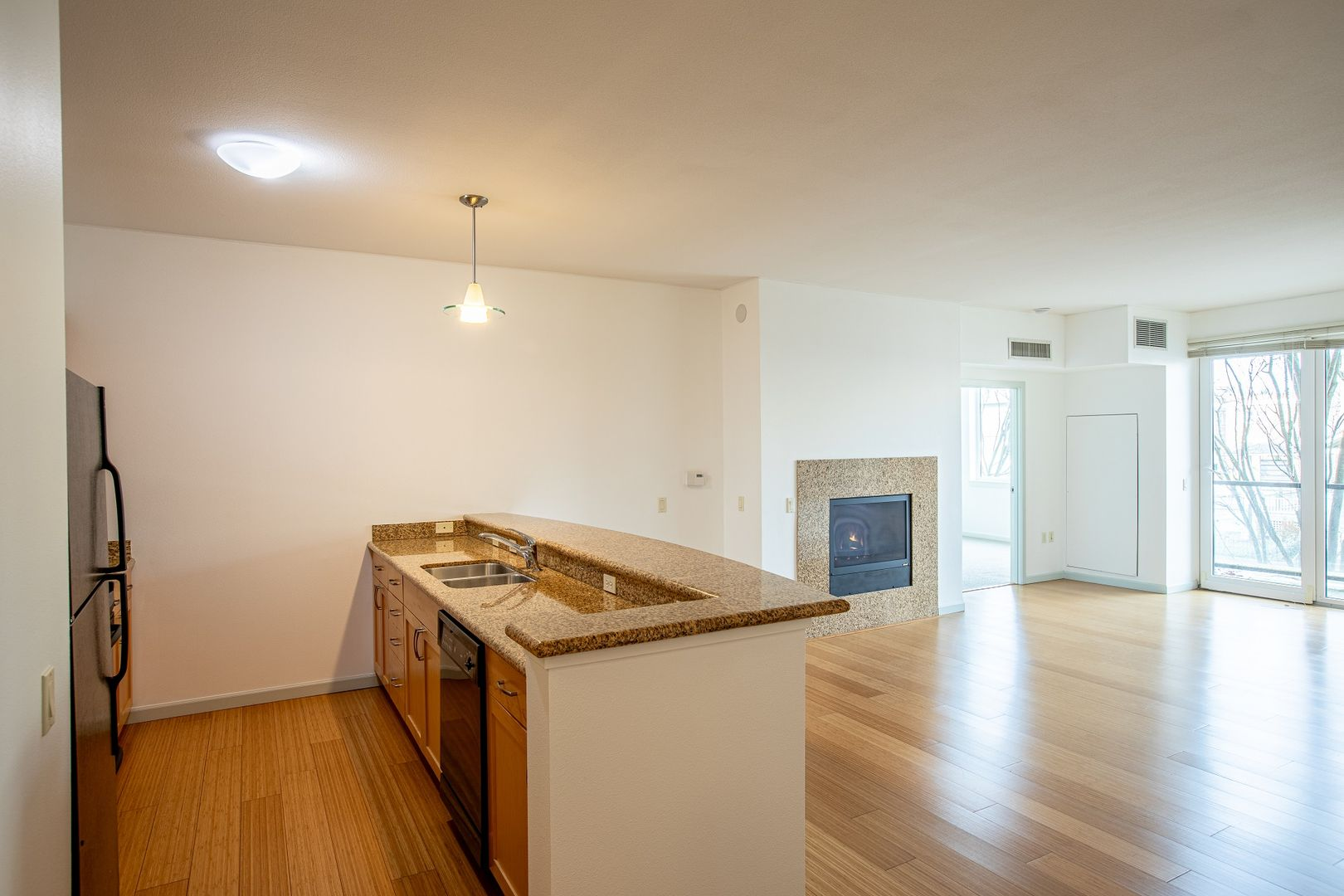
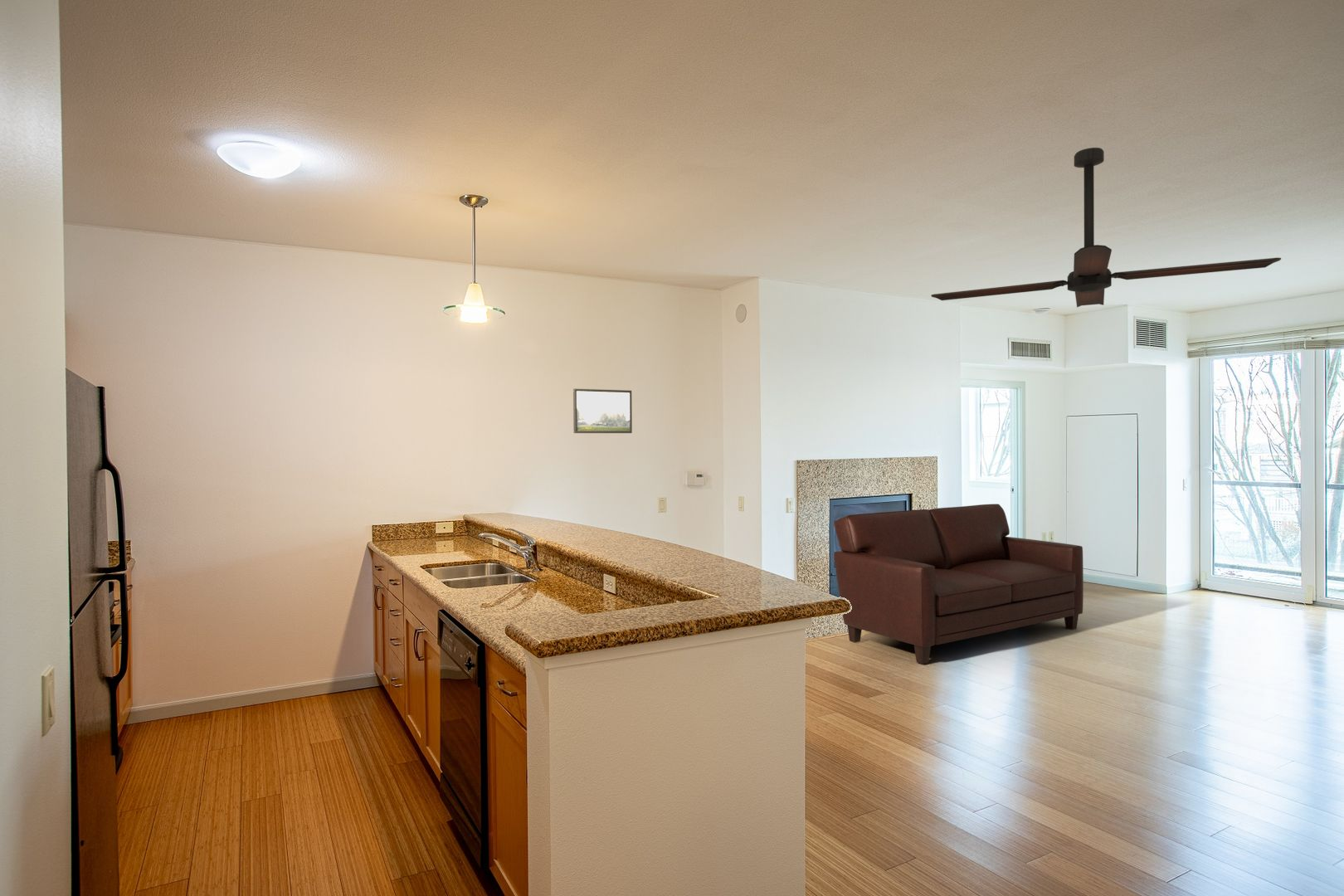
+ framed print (603, 411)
+ ceiling fan (1088, 222)
+ sofa (961, 572)
